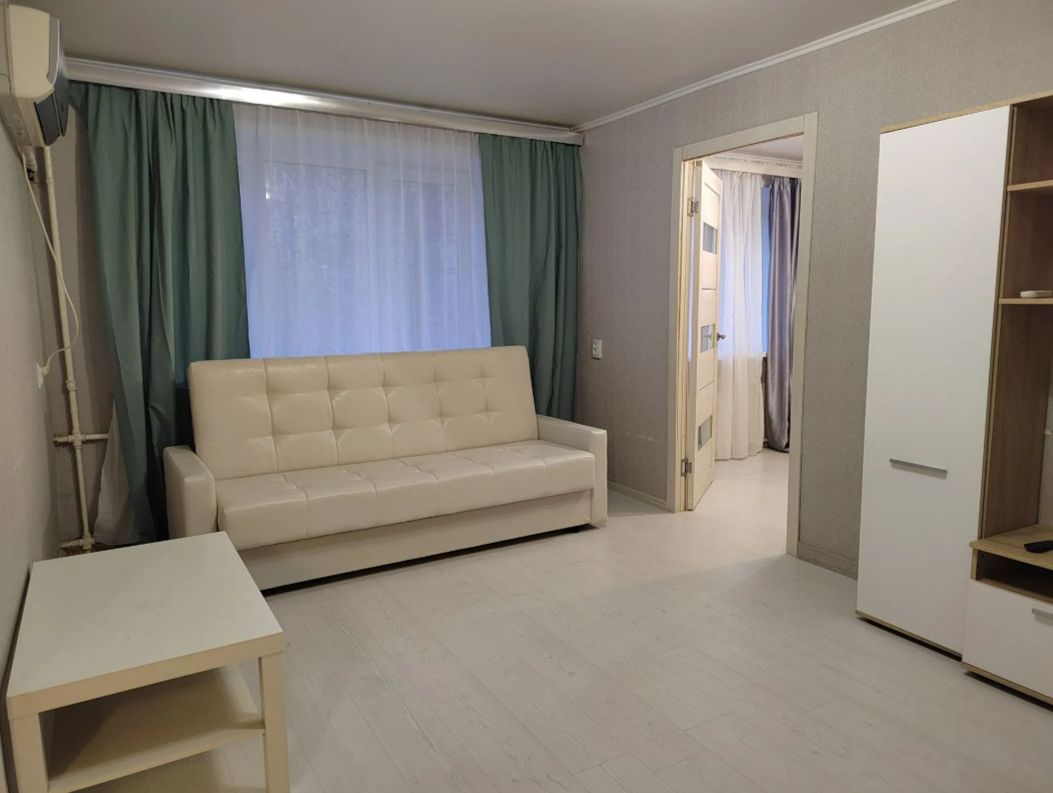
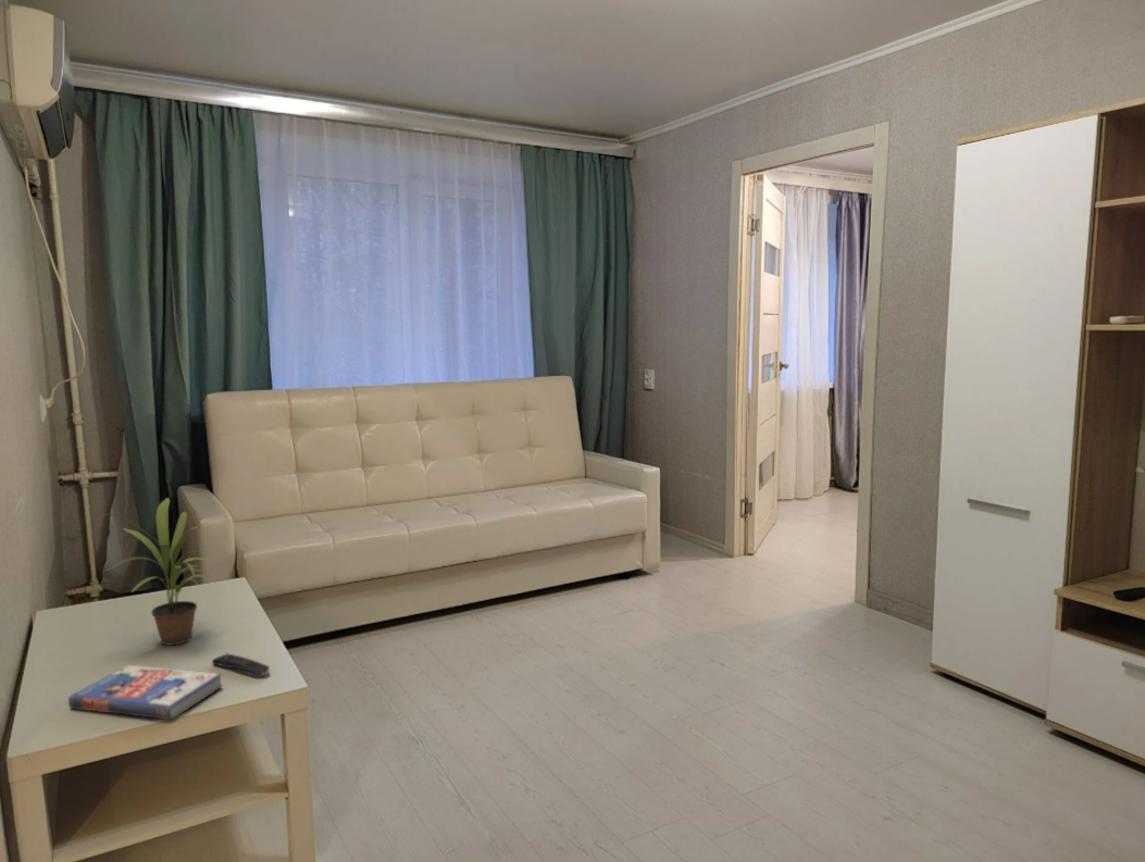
+ book (147, 691)
+ potted plant (166, 572)
+ remote control (242, 664)
